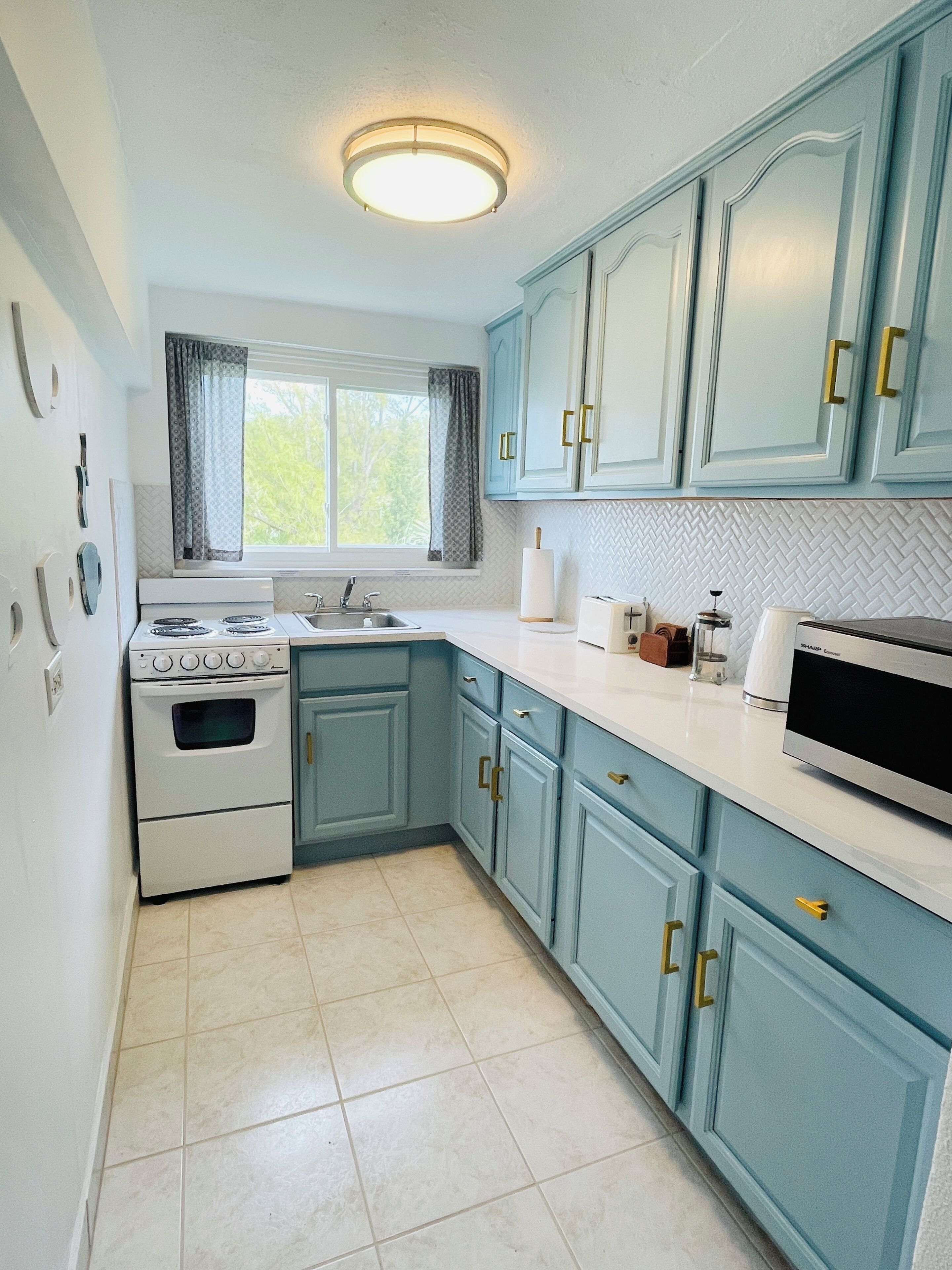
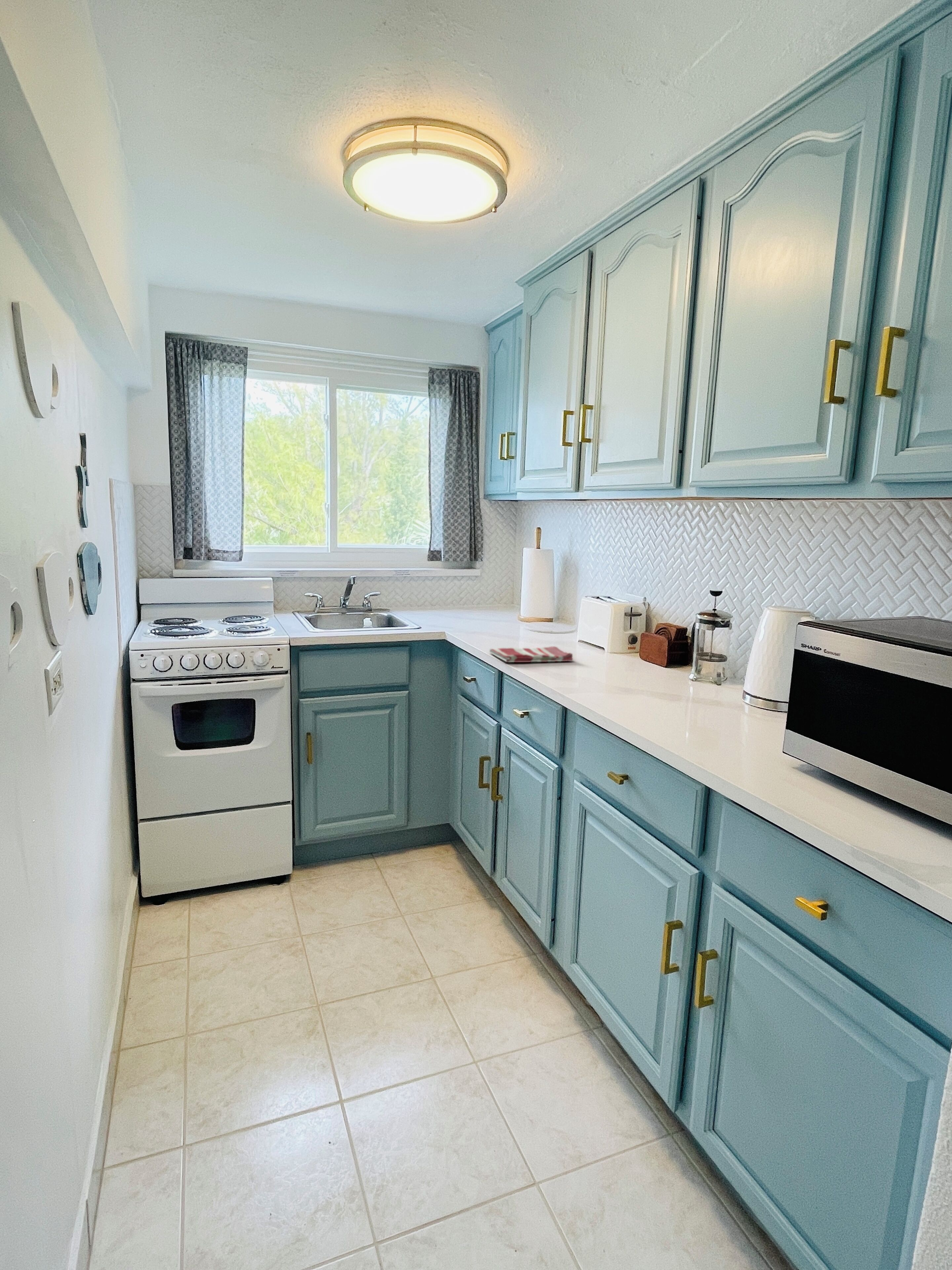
+ dish towel (531, 653)
